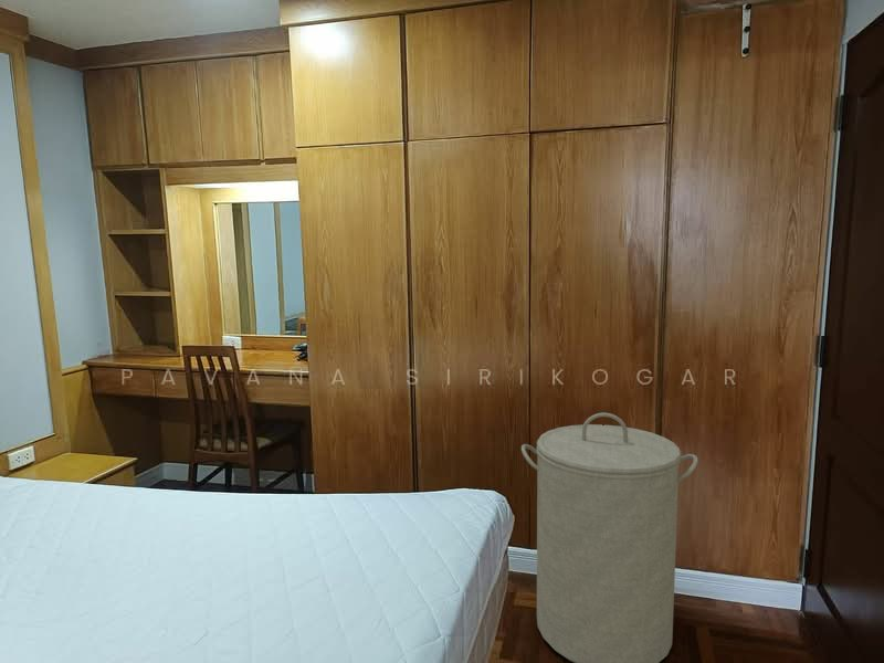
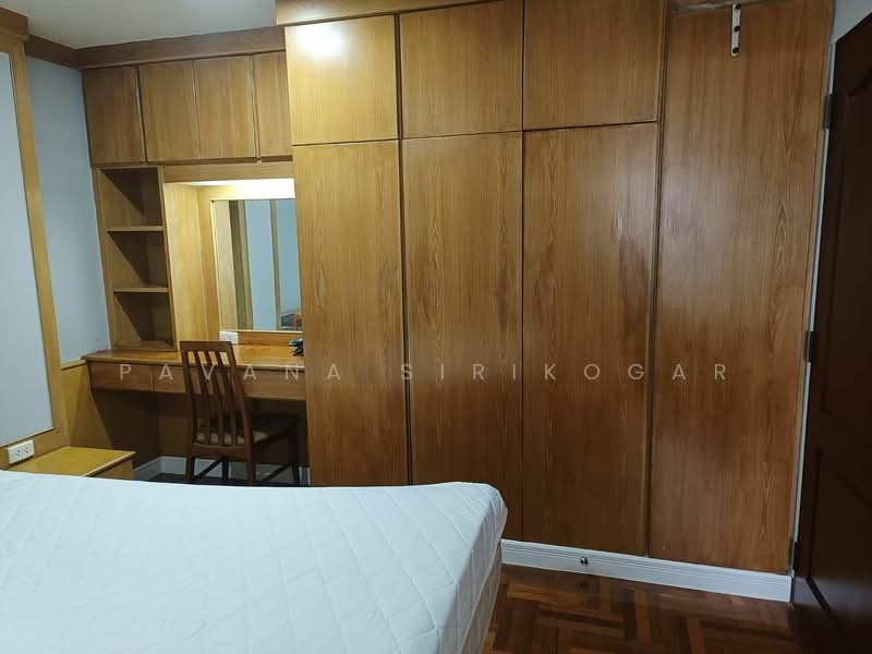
- laundry hamper (604, 523)
